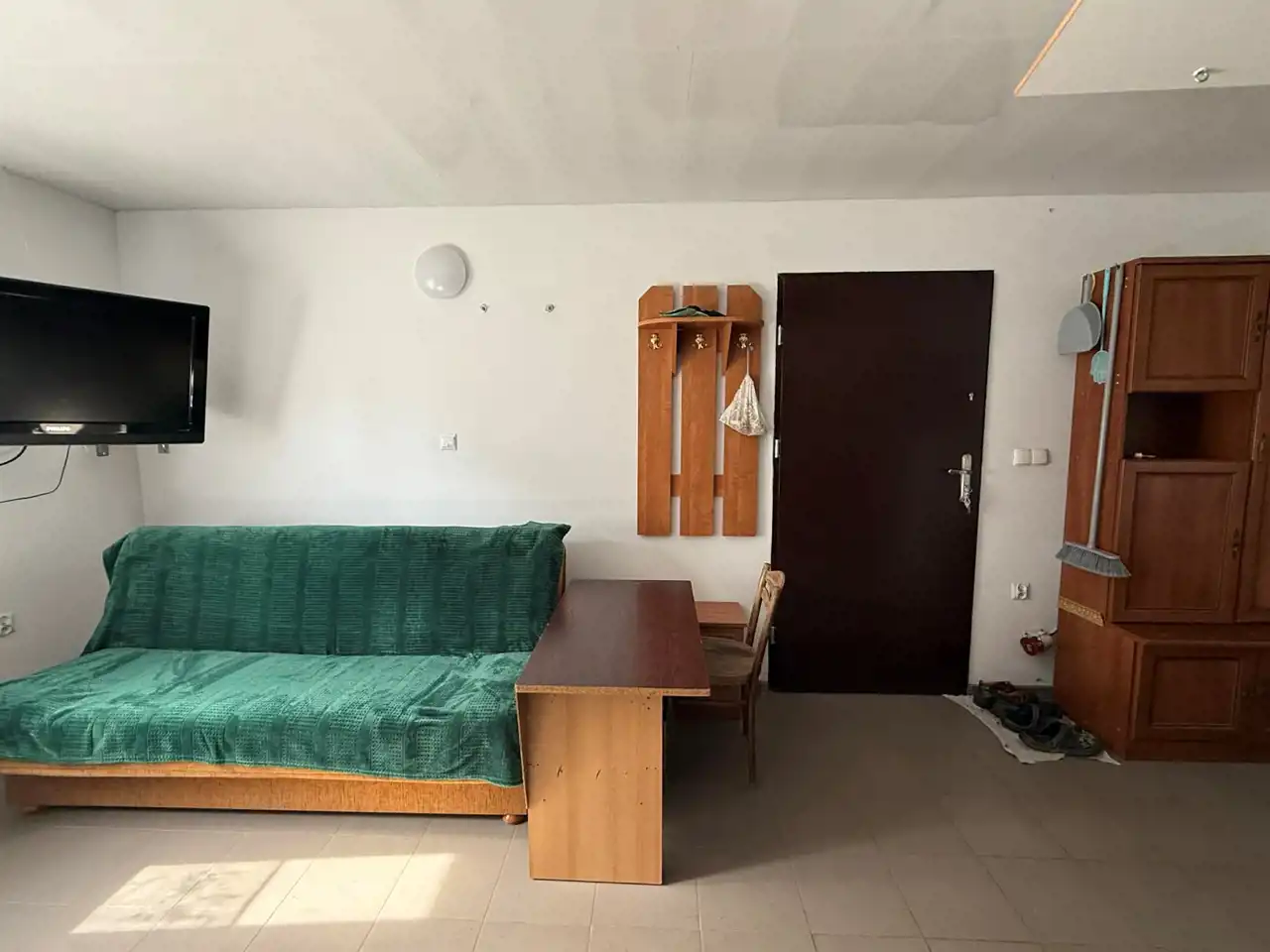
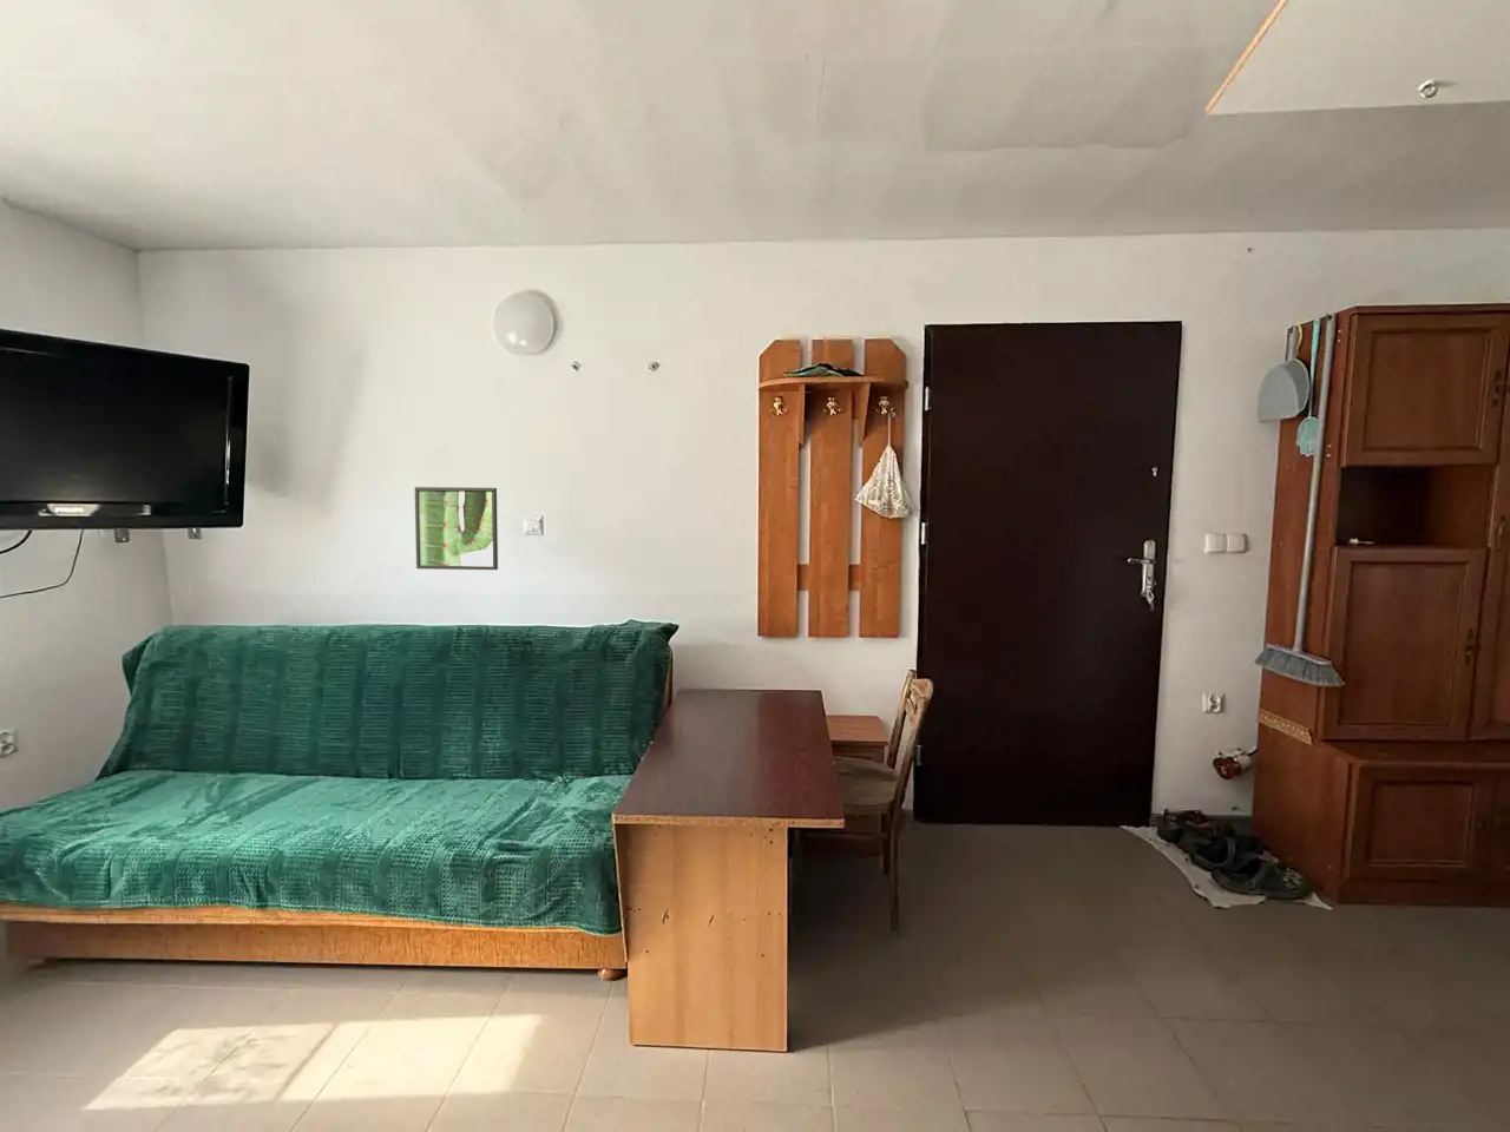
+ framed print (455, 528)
